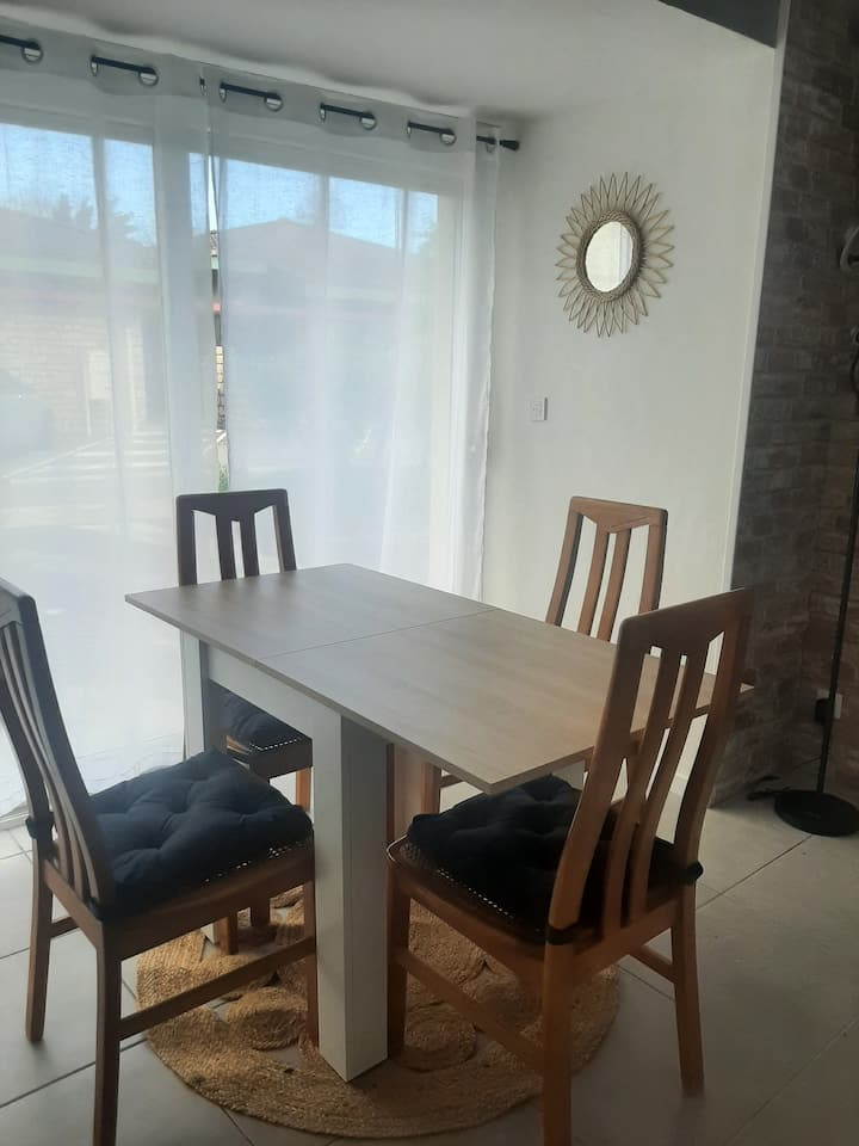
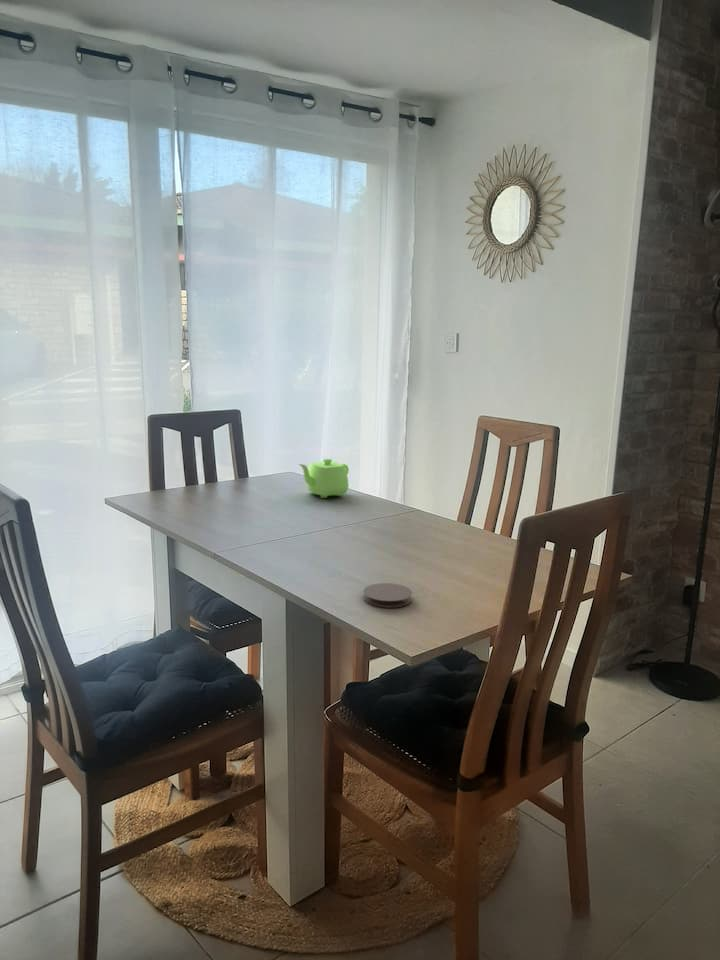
+ teapot (323, 477)
+ coaster (387, 594)
